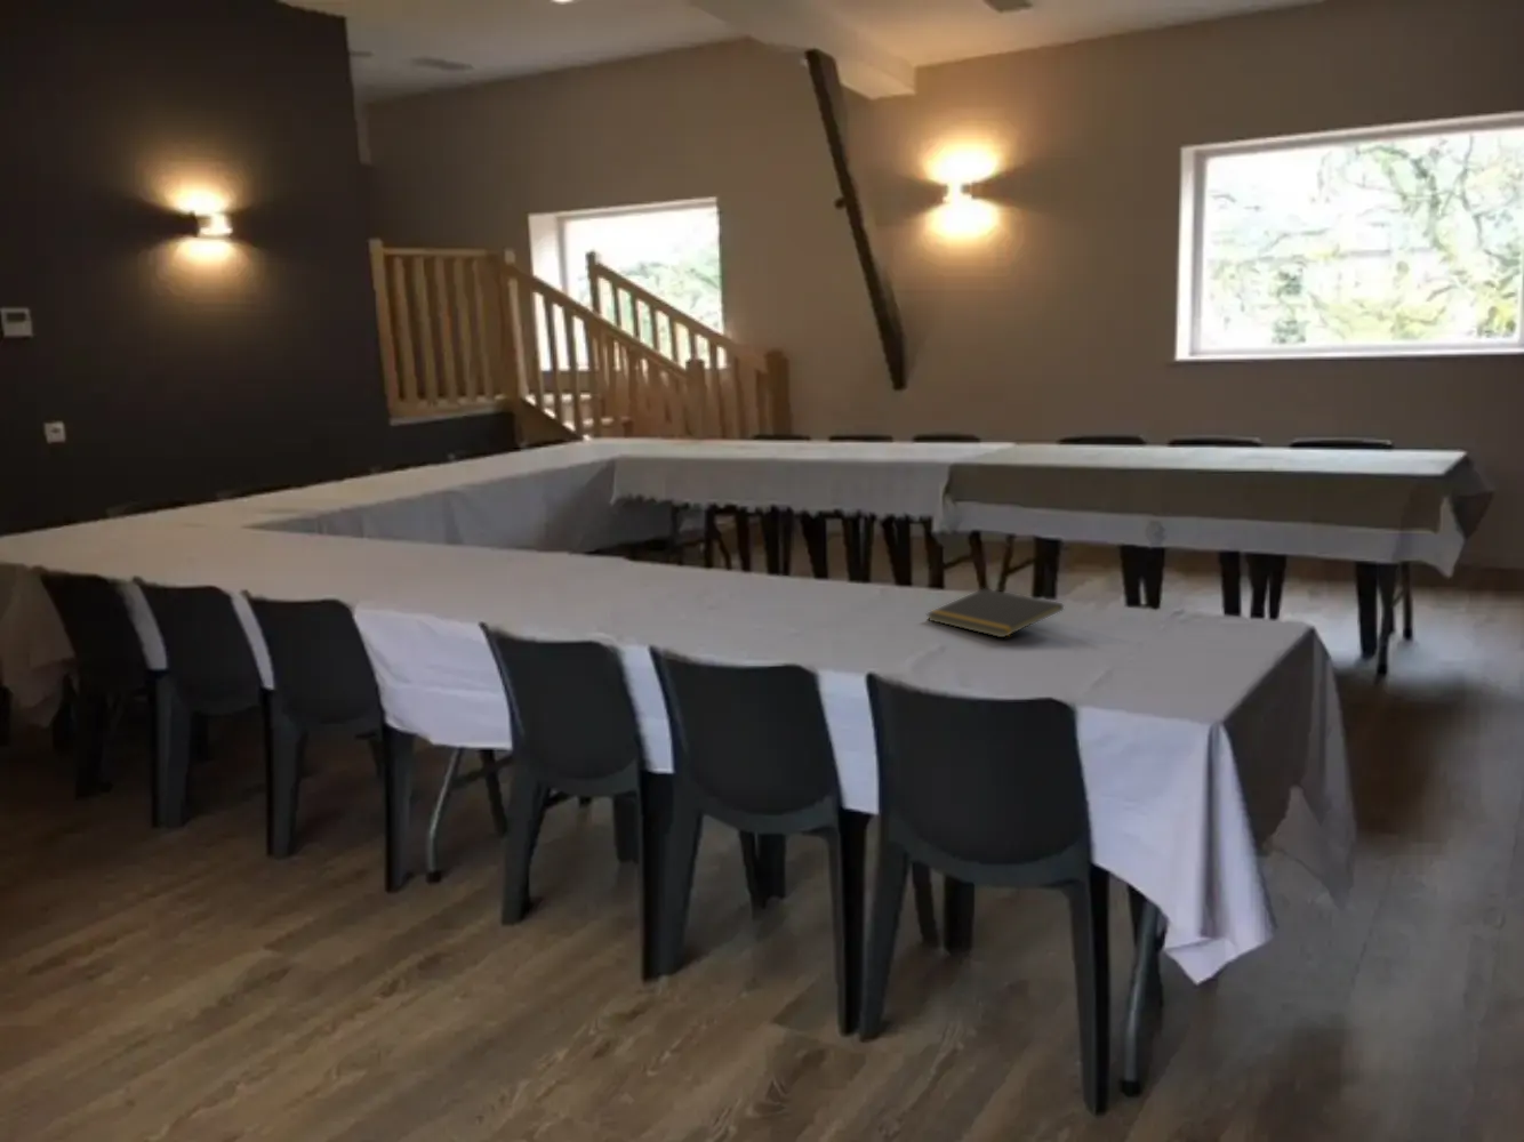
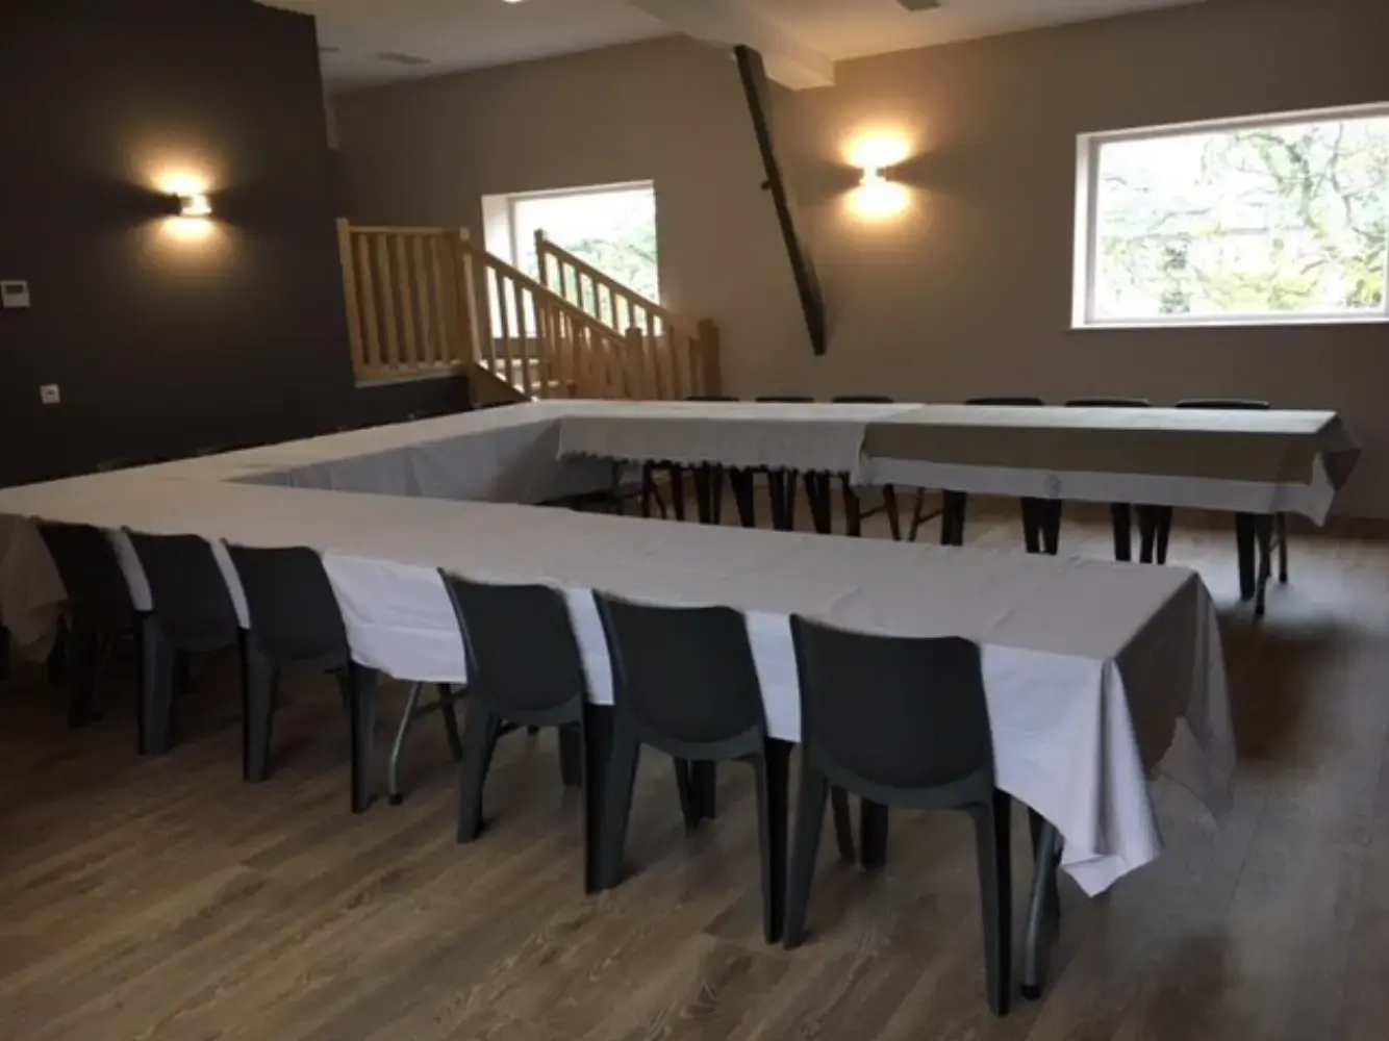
- notepad (992, 611)
